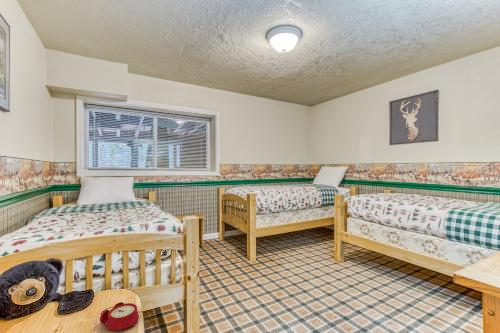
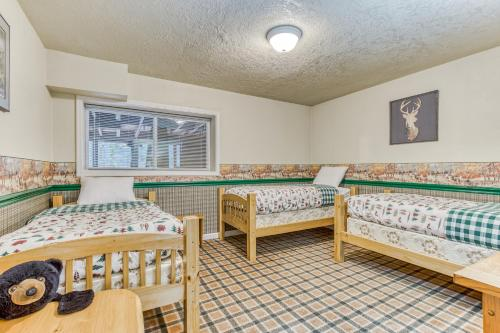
- alarm clock (119, 314)
